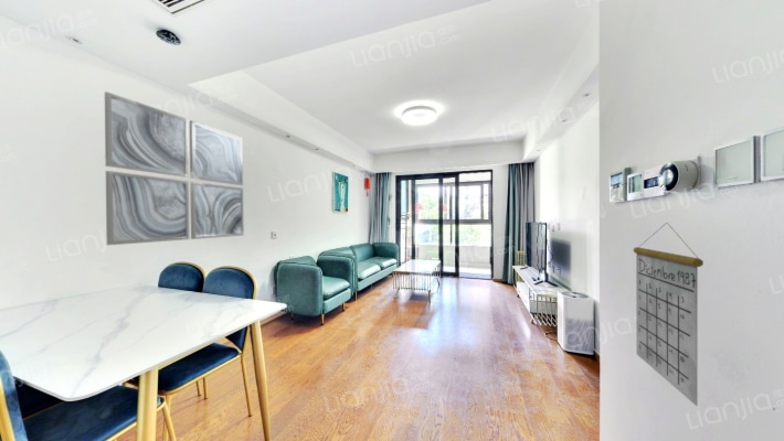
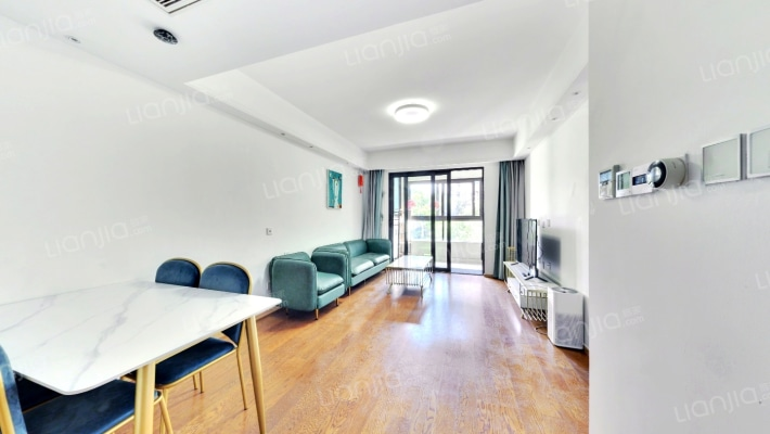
- calendar (663, 299)
- wall art (190, 178)
